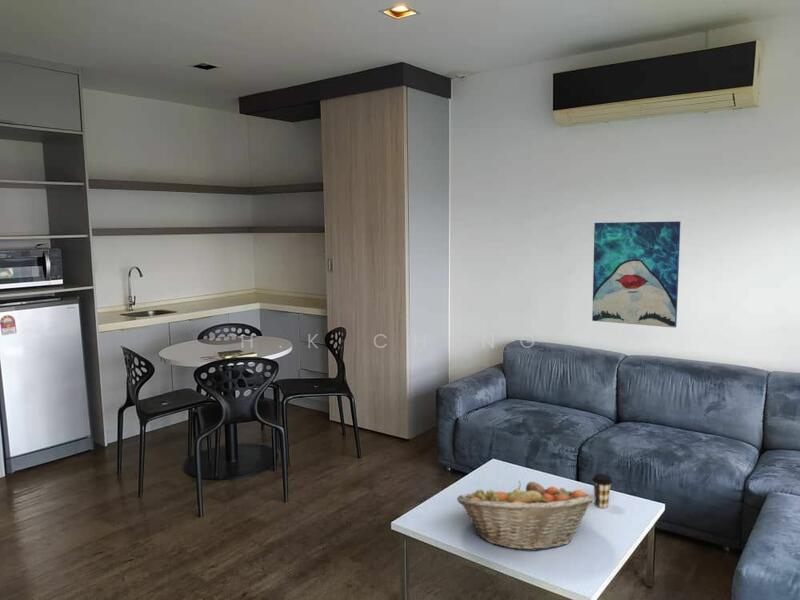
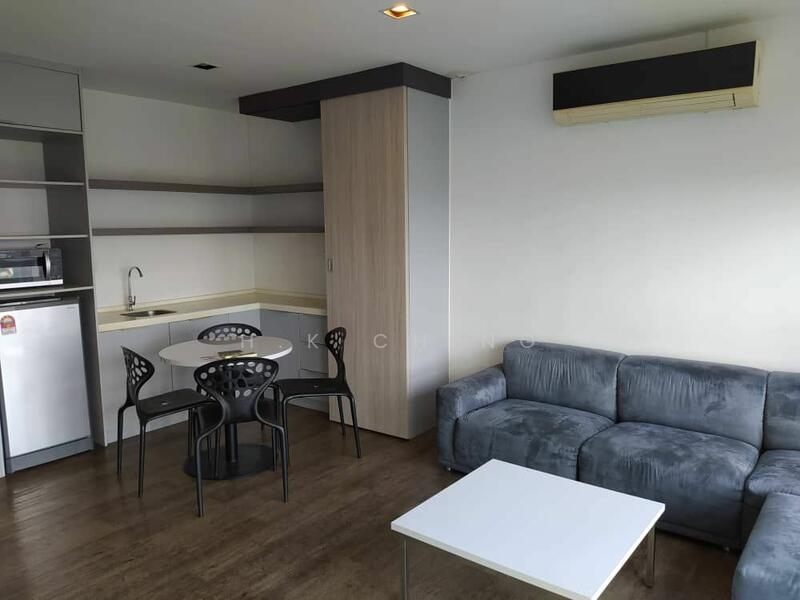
- wall art (634, 273)
- fruit basket (524, 508)
- coffee cup (601, 491)
